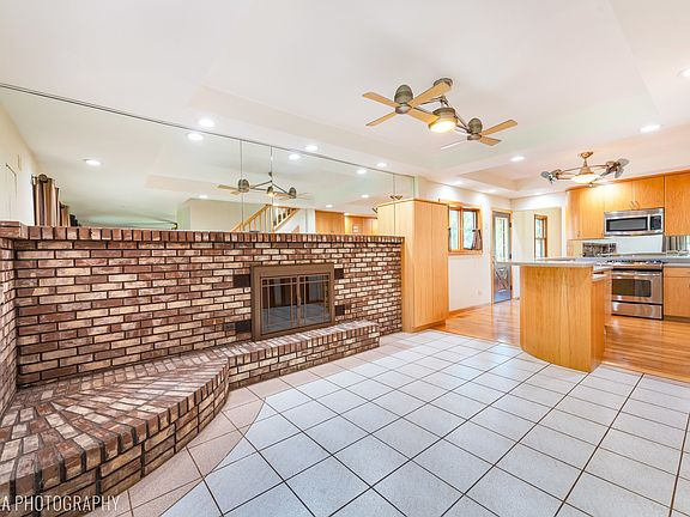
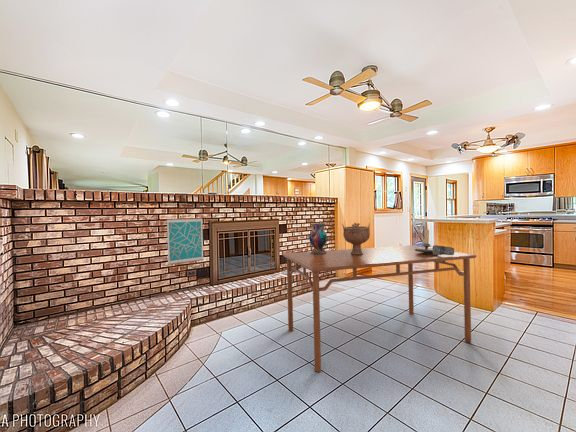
+ vase (318, 237)
+ wall art (185, 240)
+ decorative bowl (356, 238)
+ dining table (369, 278)
+ candlestick (428, 241)
